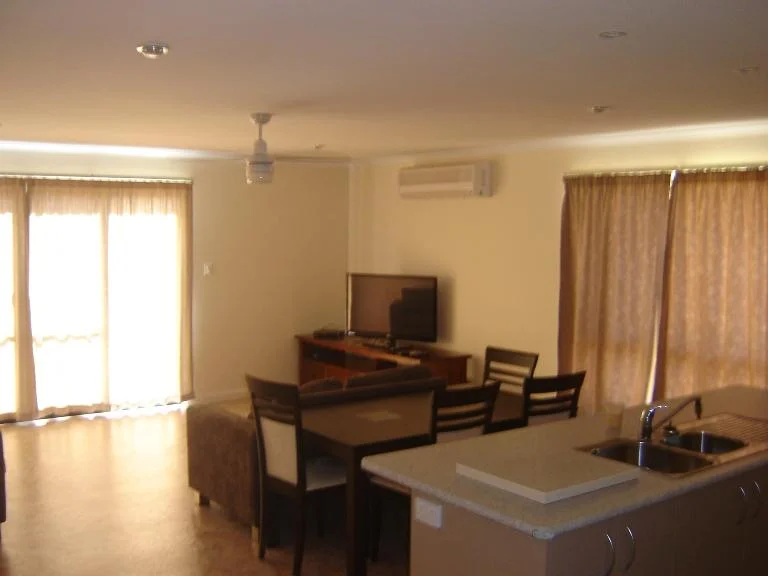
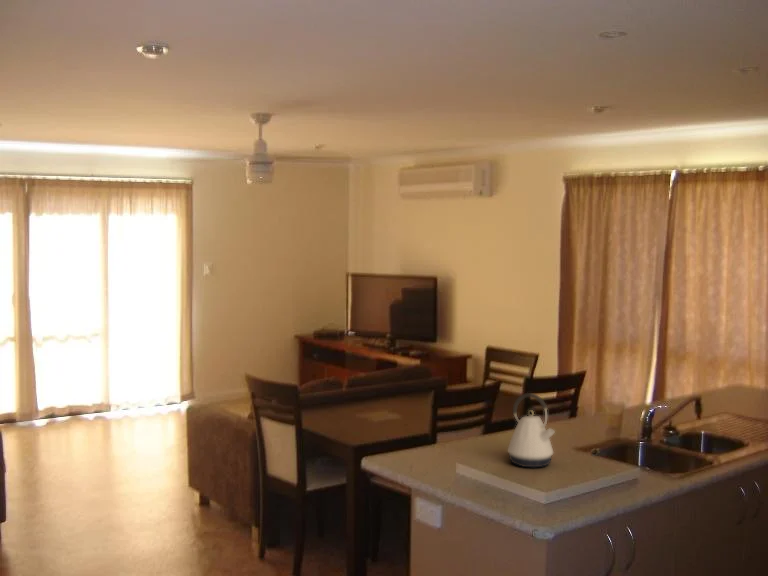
+ kettle (532, 428)
